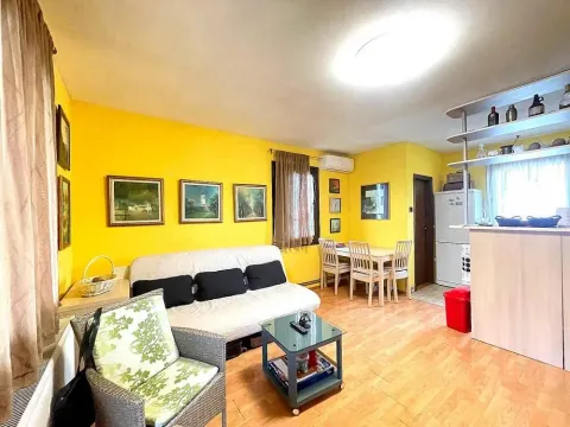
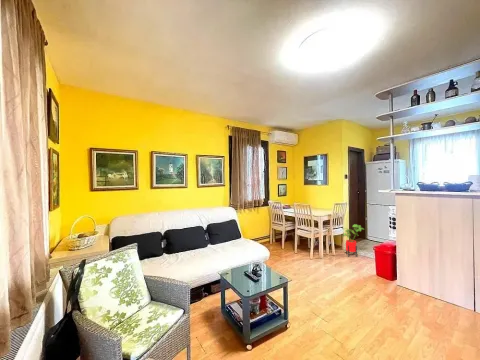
+ house plant (351, 240)
